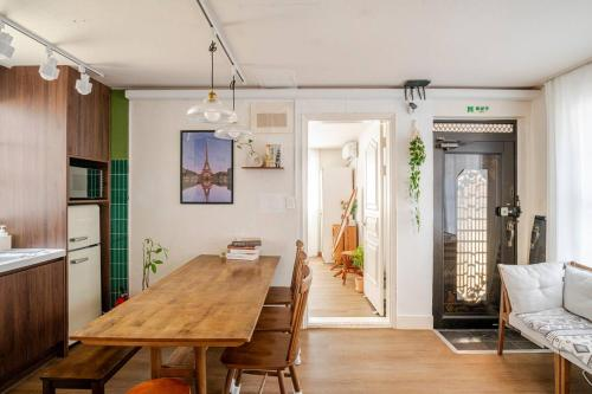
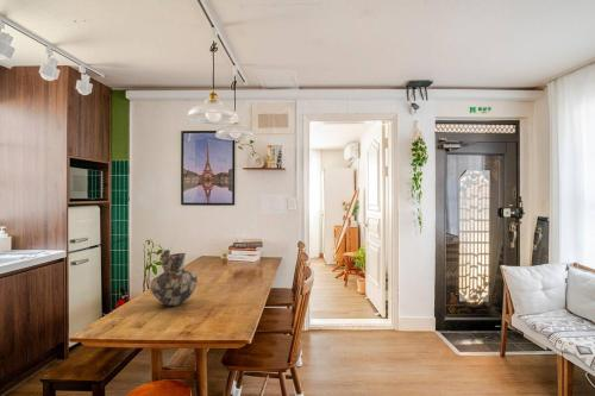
+ vase (174, 276)
